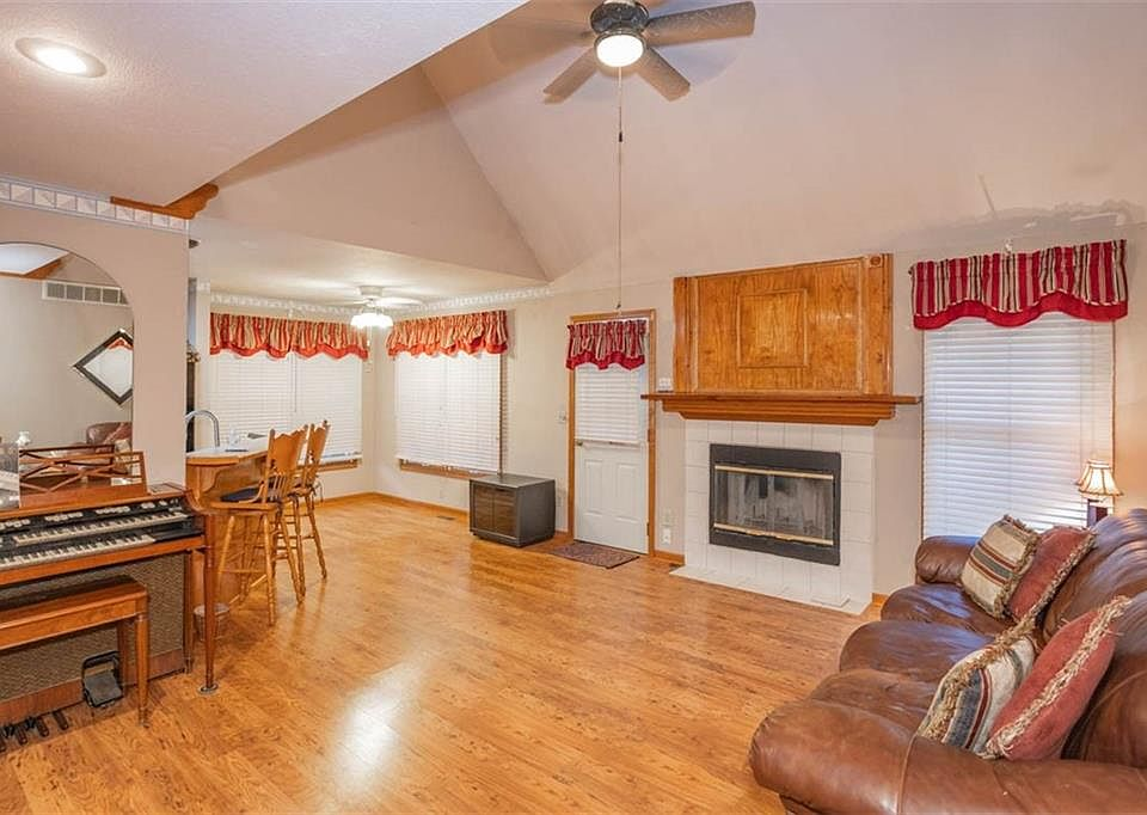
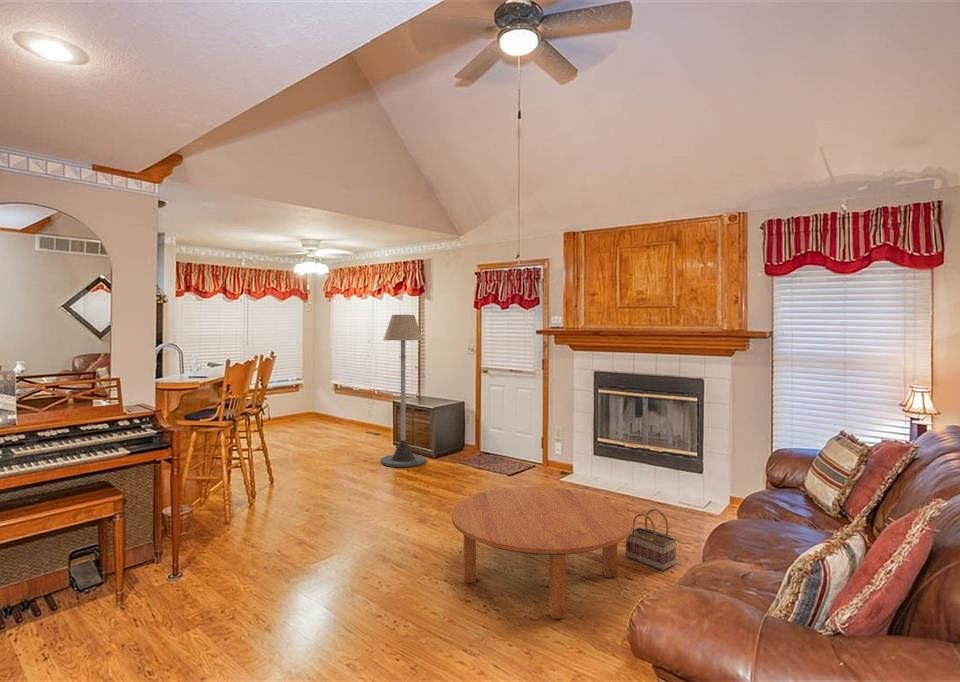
+ basket (650, 536)
+ coffee table (540, 545)
+ floor lamp (403, 388)
